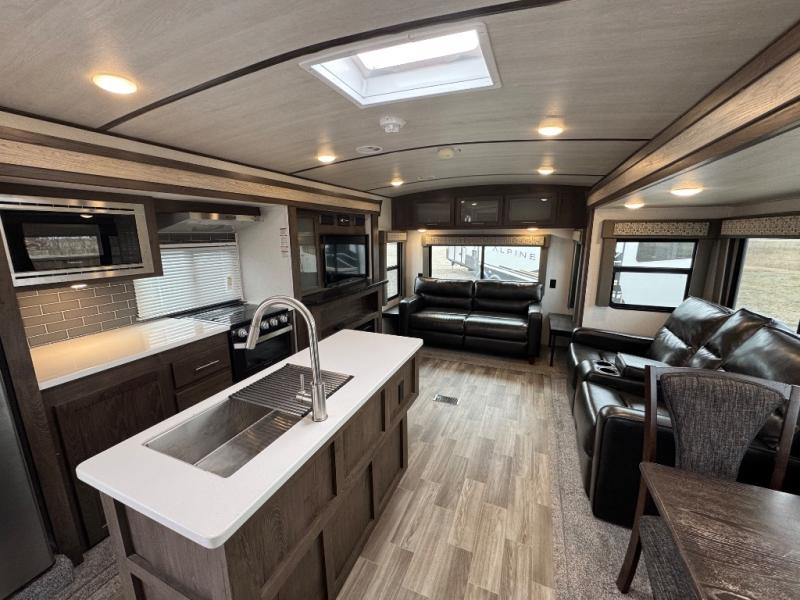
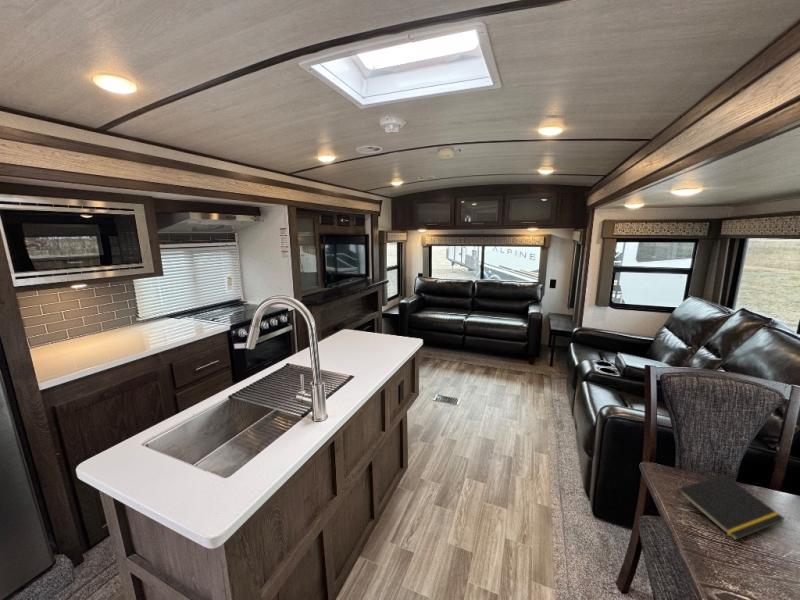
+ notepad (728, 504)
